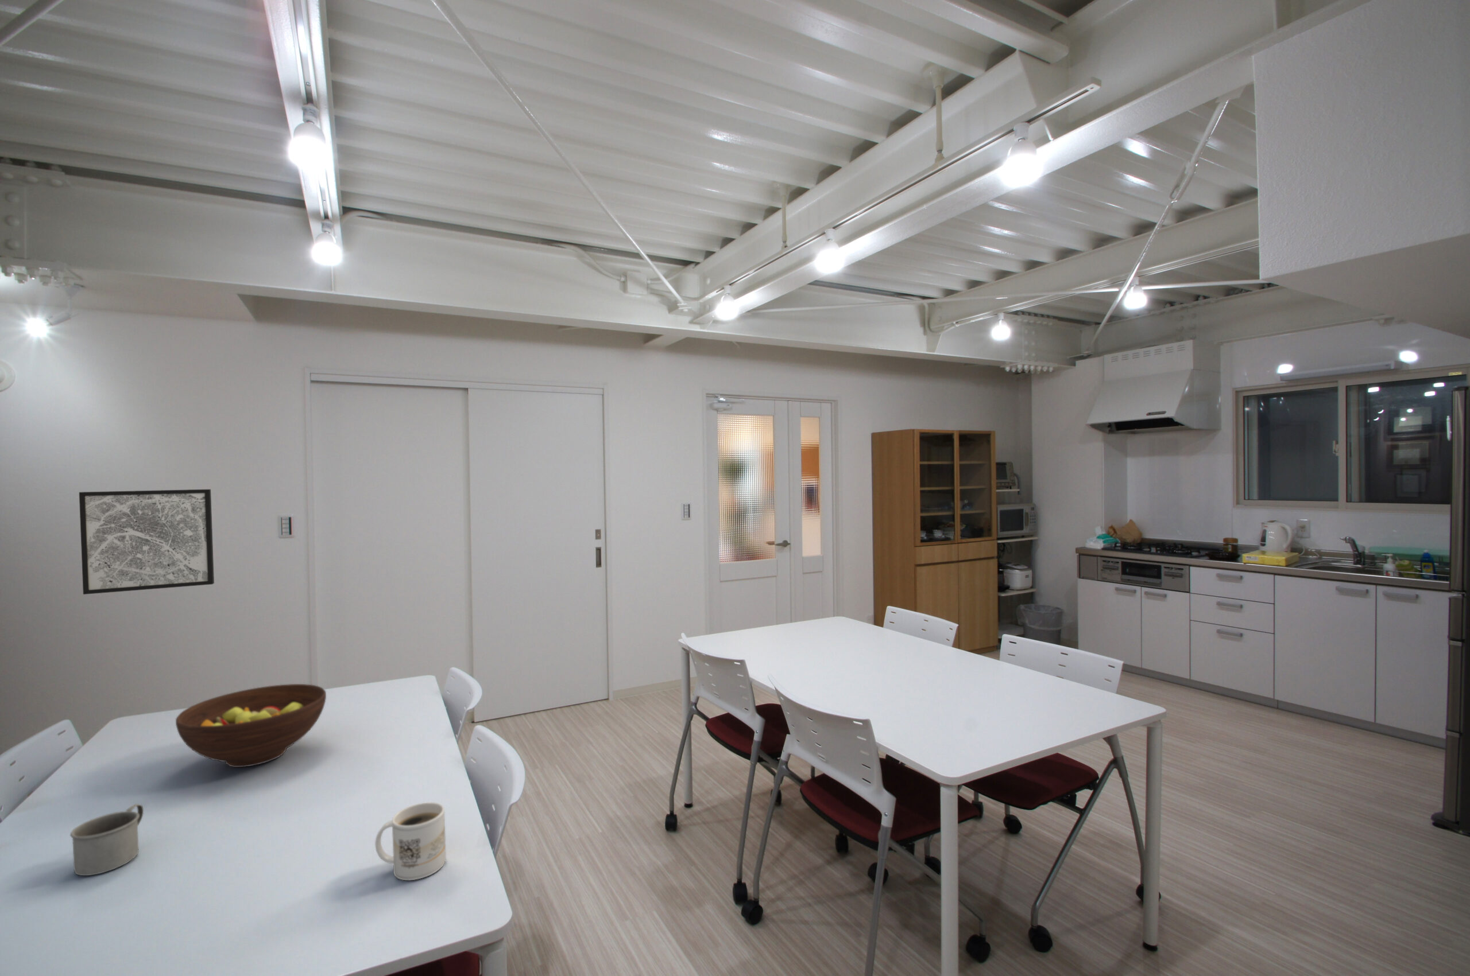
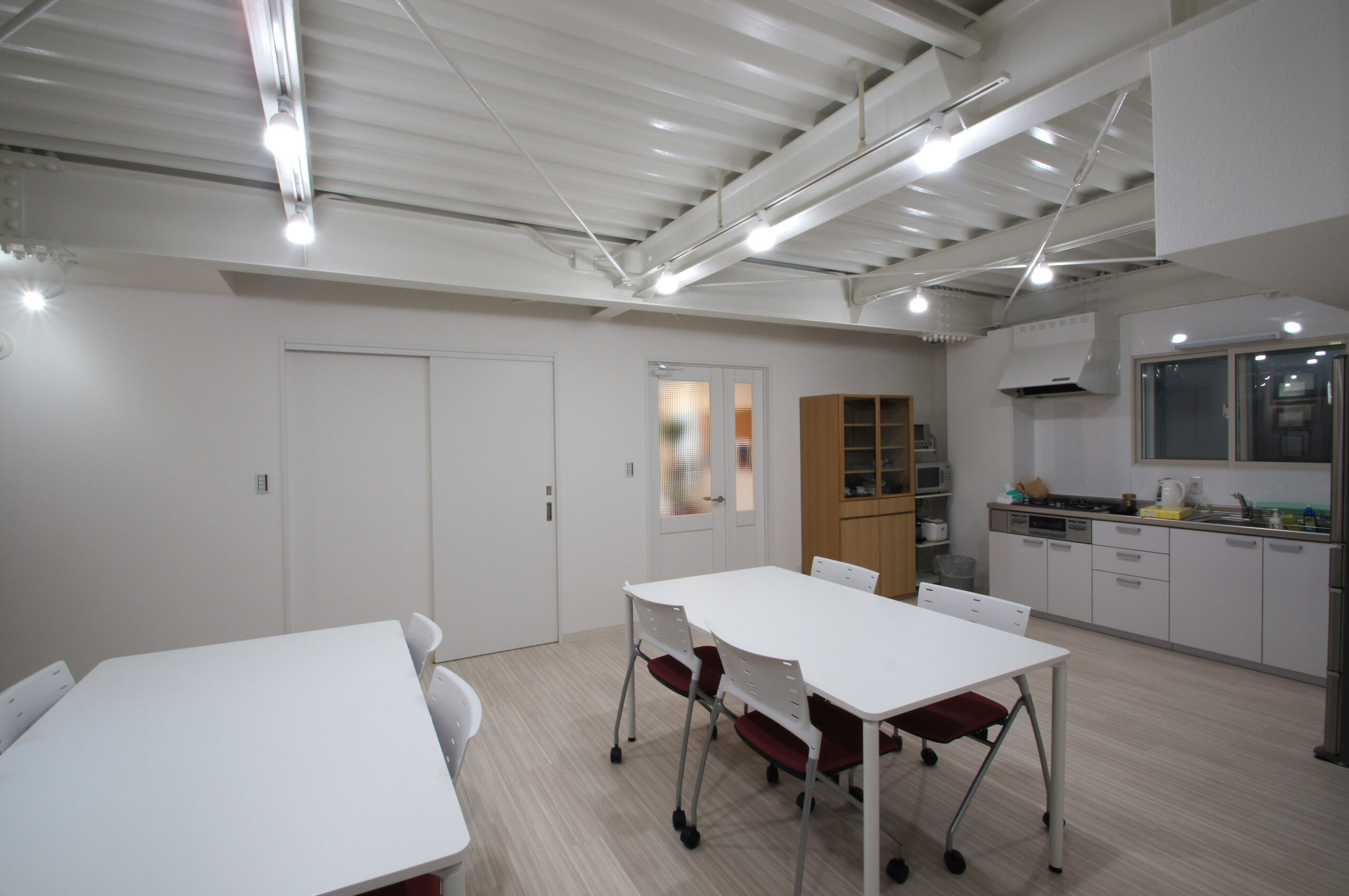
- mug (414, 840)
- mug (110, 840)
- wall art (149, 539)
- fruit bowl (255, 731)
